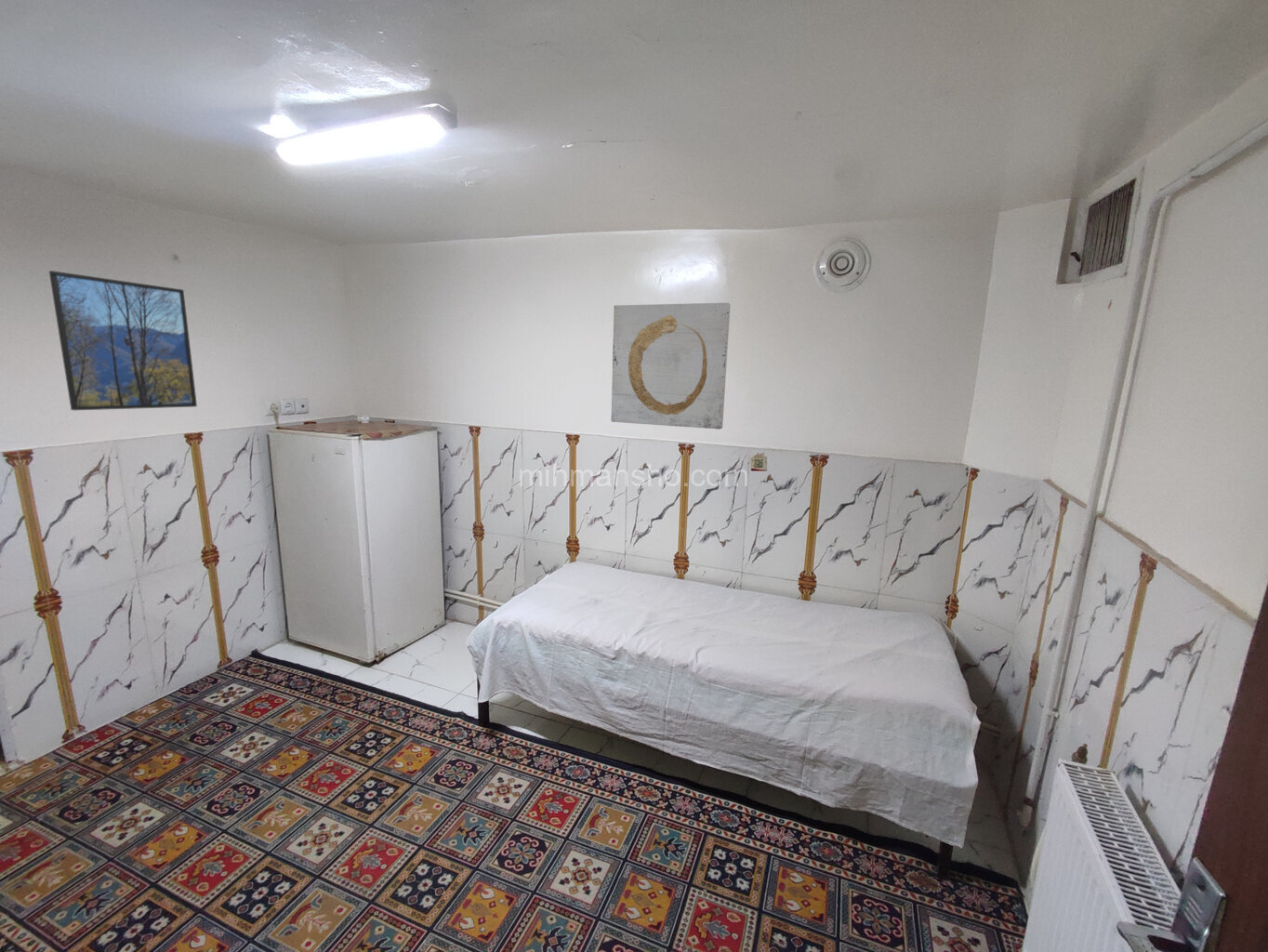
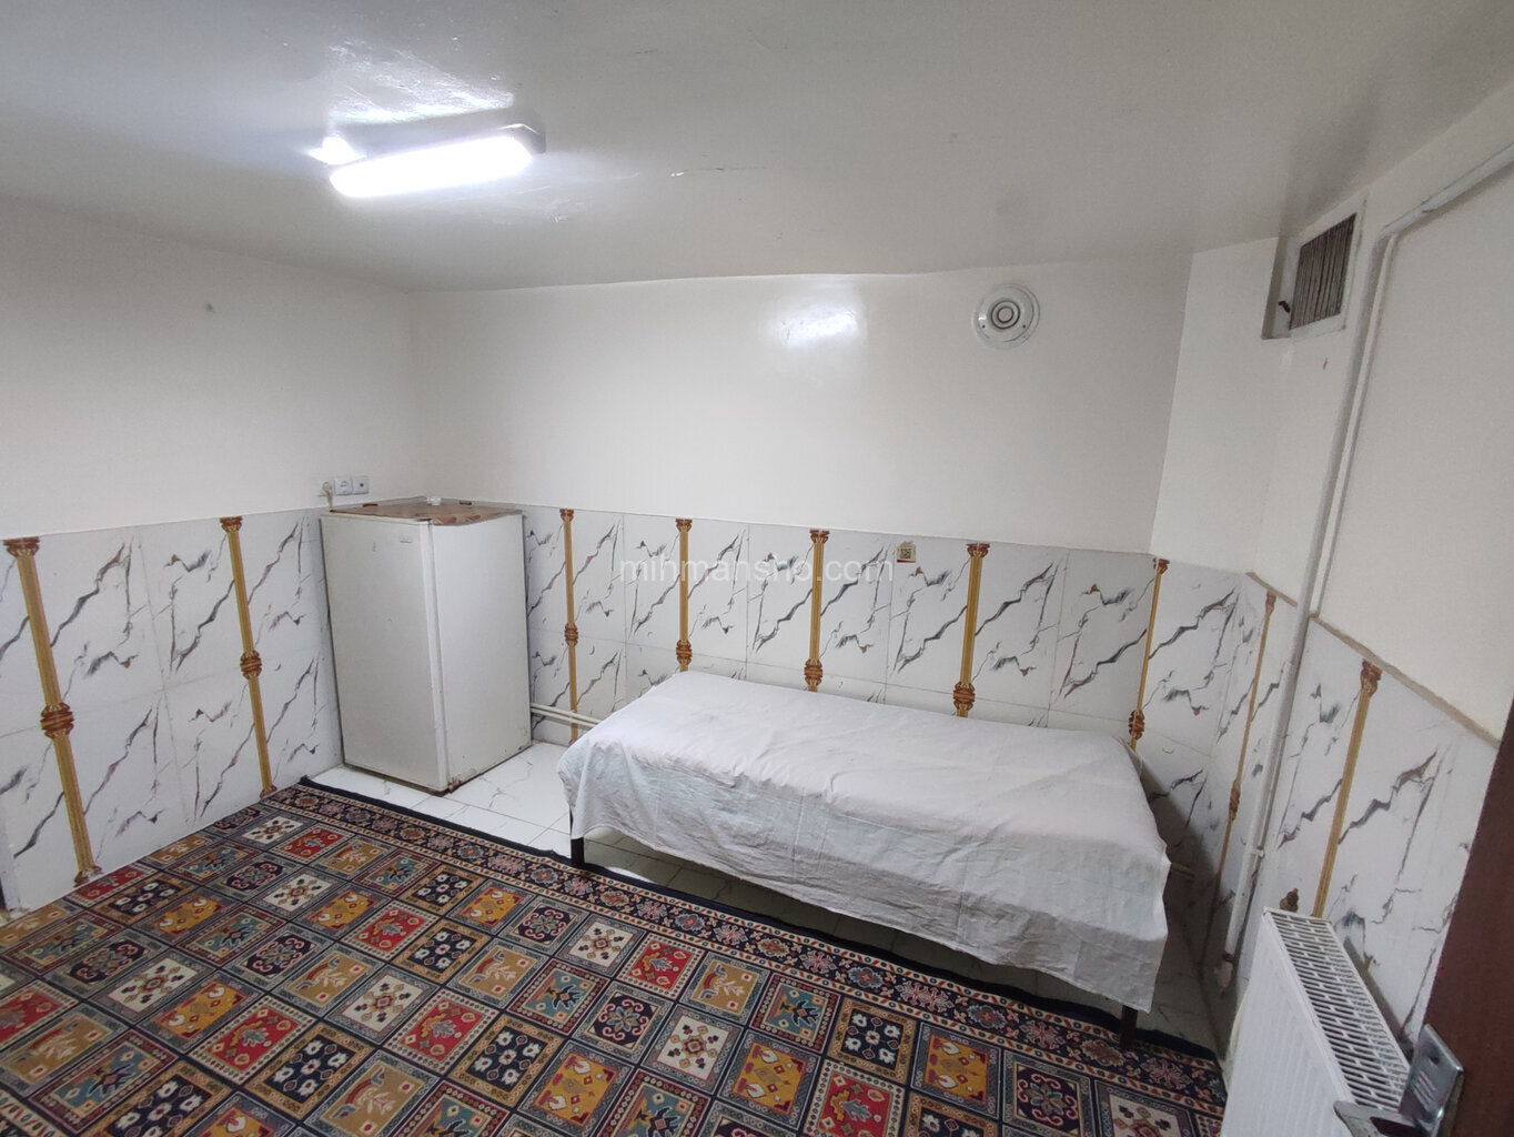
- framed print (130, 346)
- wall art (667, 365)
